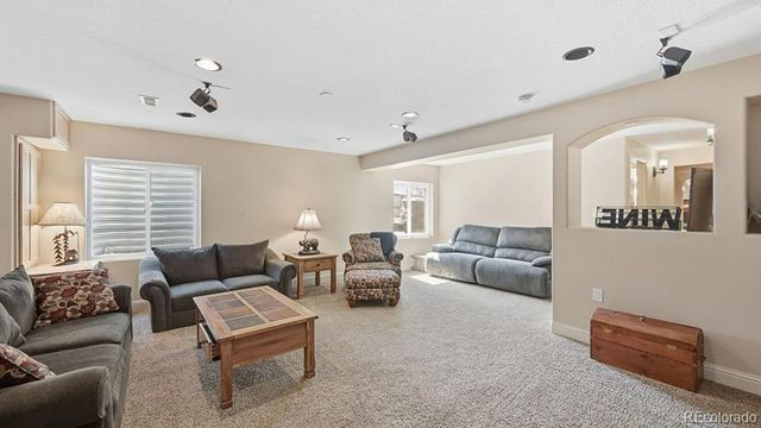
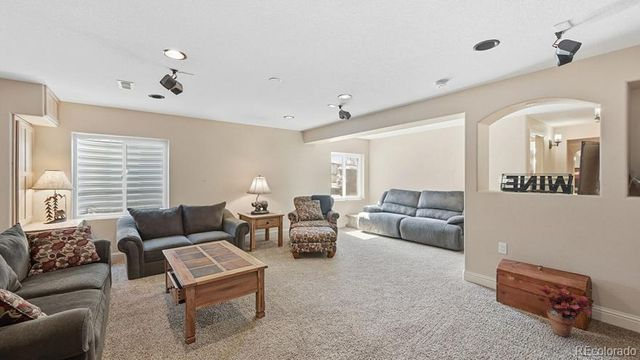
+ potted plant (564, 311)
